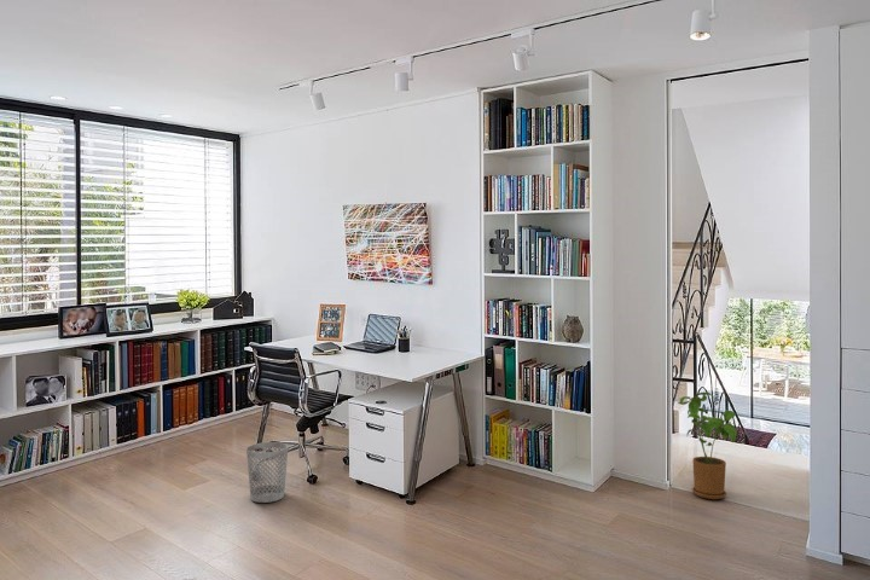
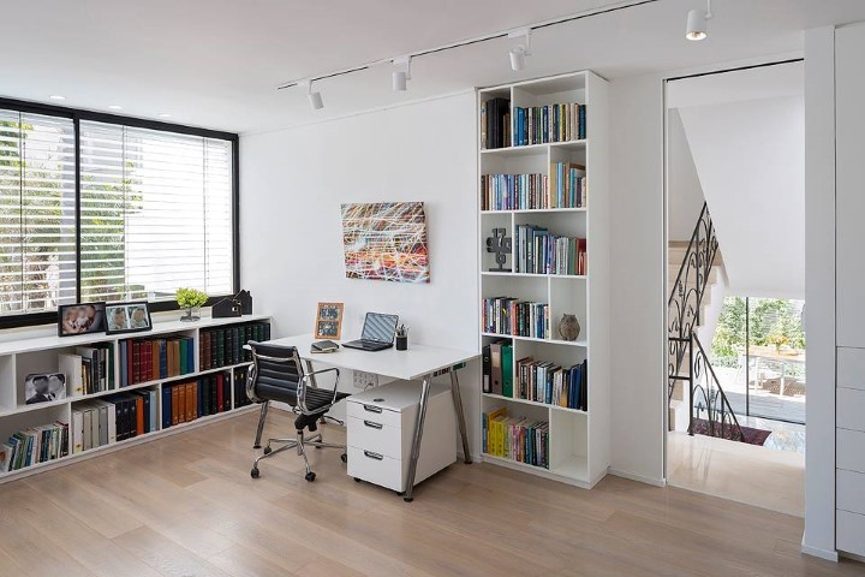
- house plant (710, 443)
- wastebasket (267, 471)
